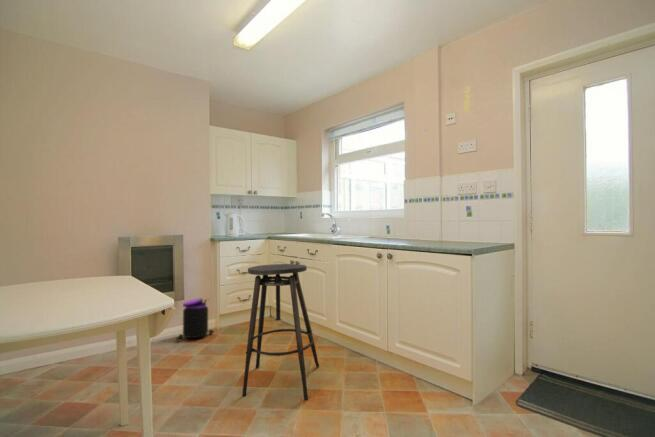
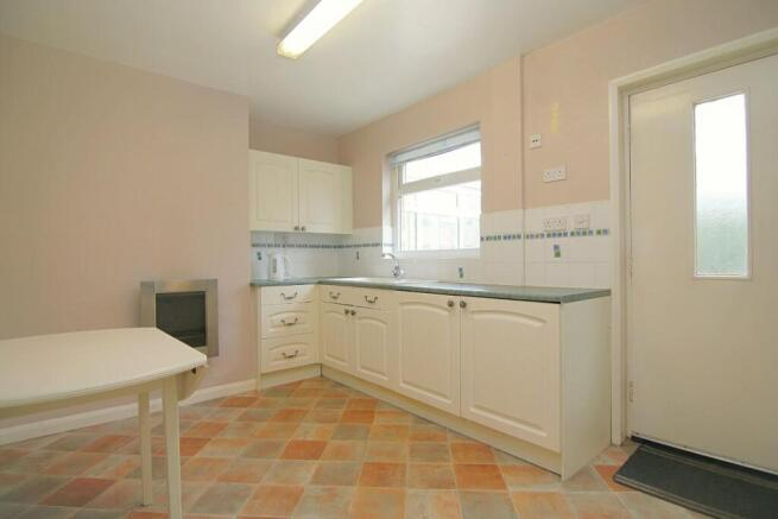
- stool (280, 319)
- trash can (194, 318)
